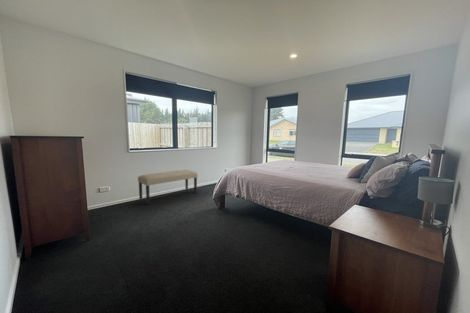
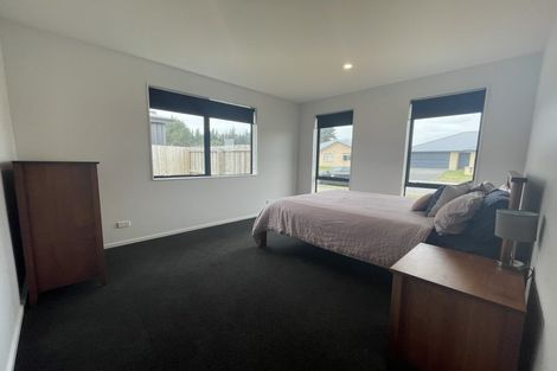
- bench (169, 181)
